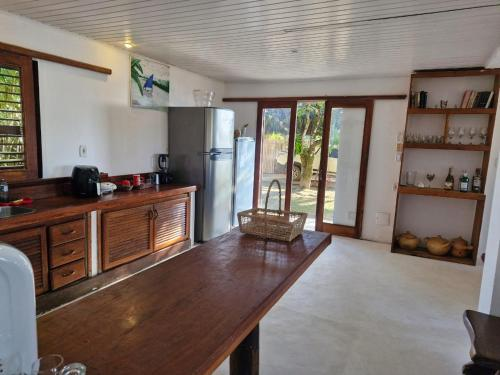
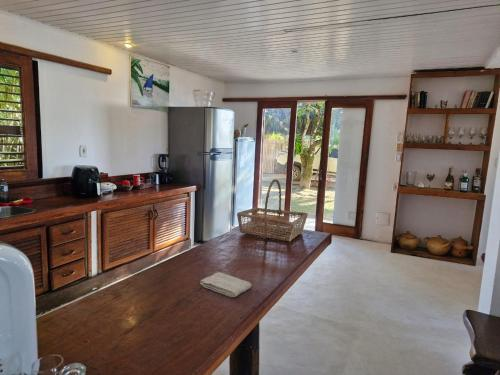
+ washcloth (225, 283)
